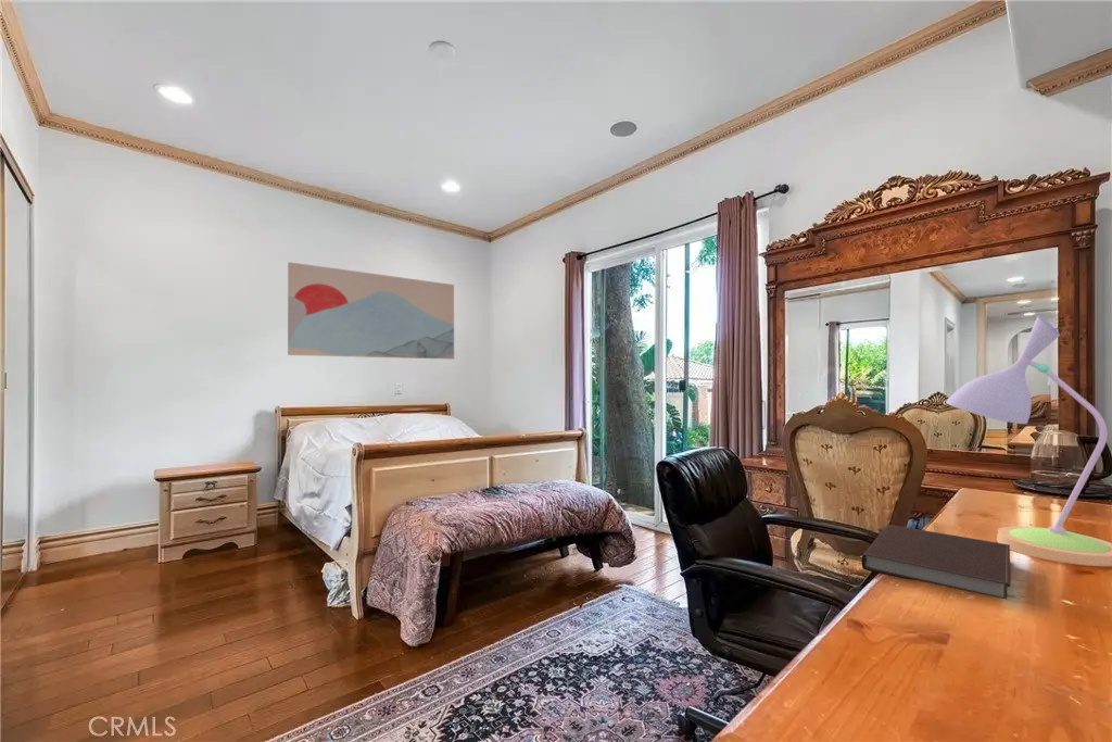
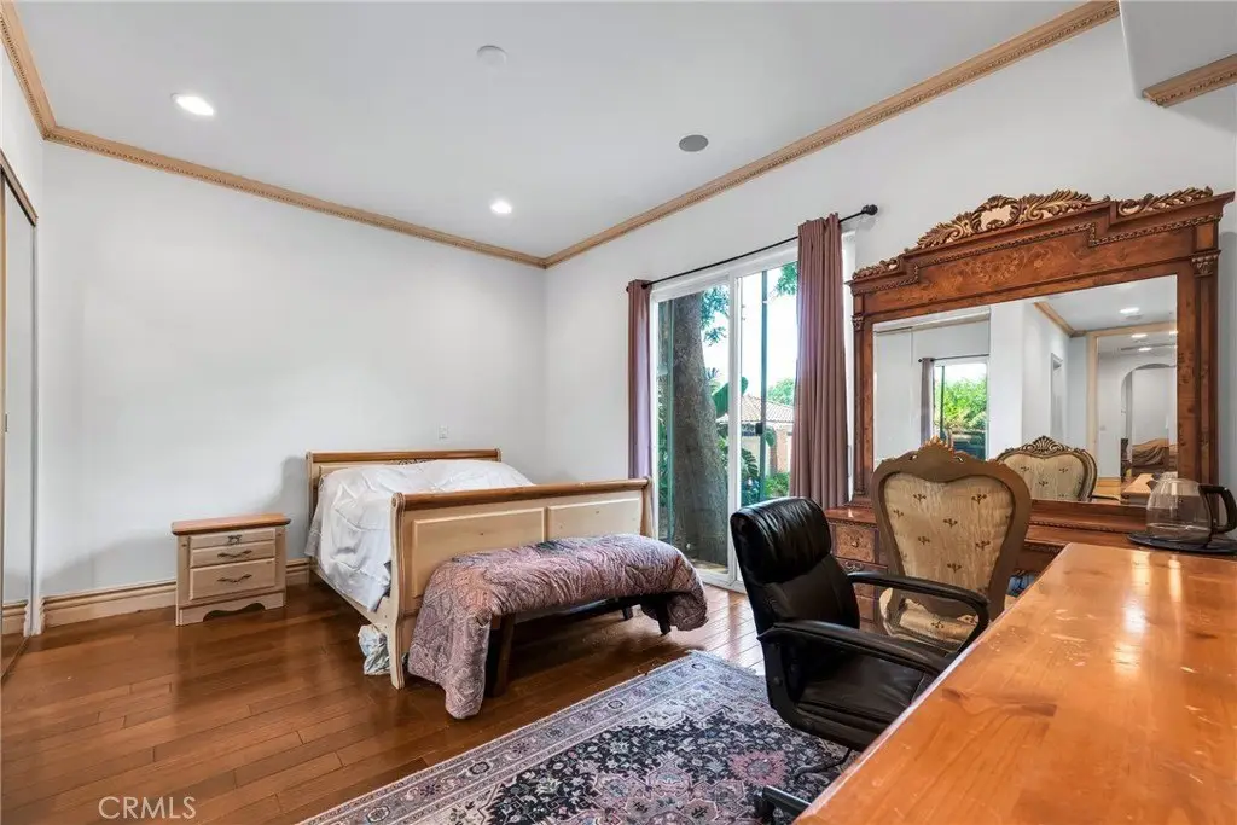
- wall art (379, 315)
- desk lamp (1025, 423)
- notebook (937, 556)
